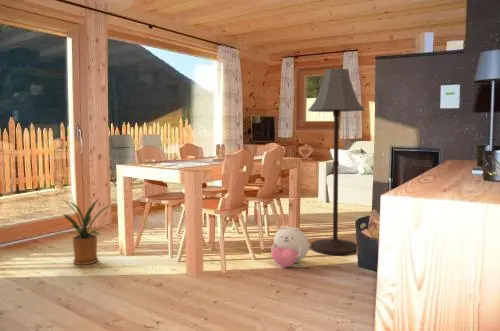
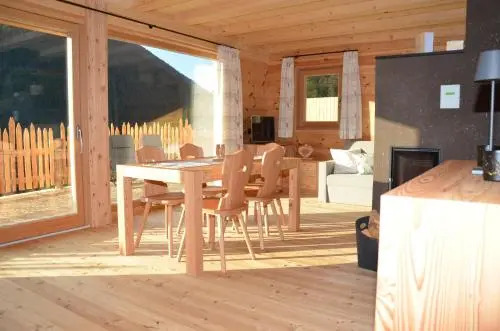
- floor lamp (335, 160)
- house plant (85, 230)
- plush toy (289, 245)
